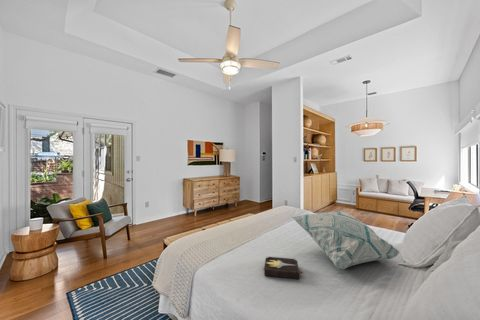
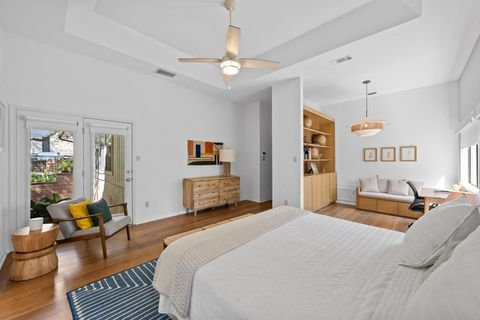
- hardback book (281, 266)
- decorative pillow (340, 235)
